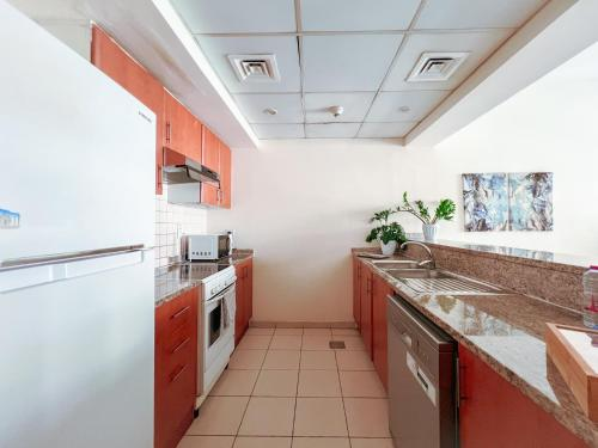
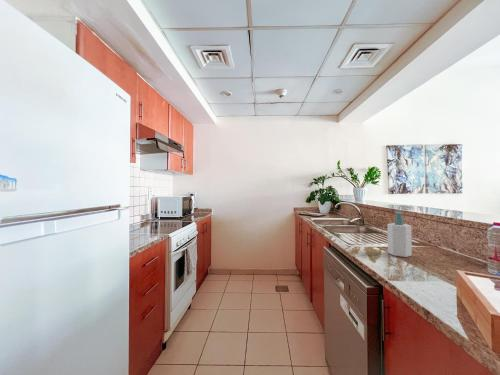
+ soap bottle (399, 233)
